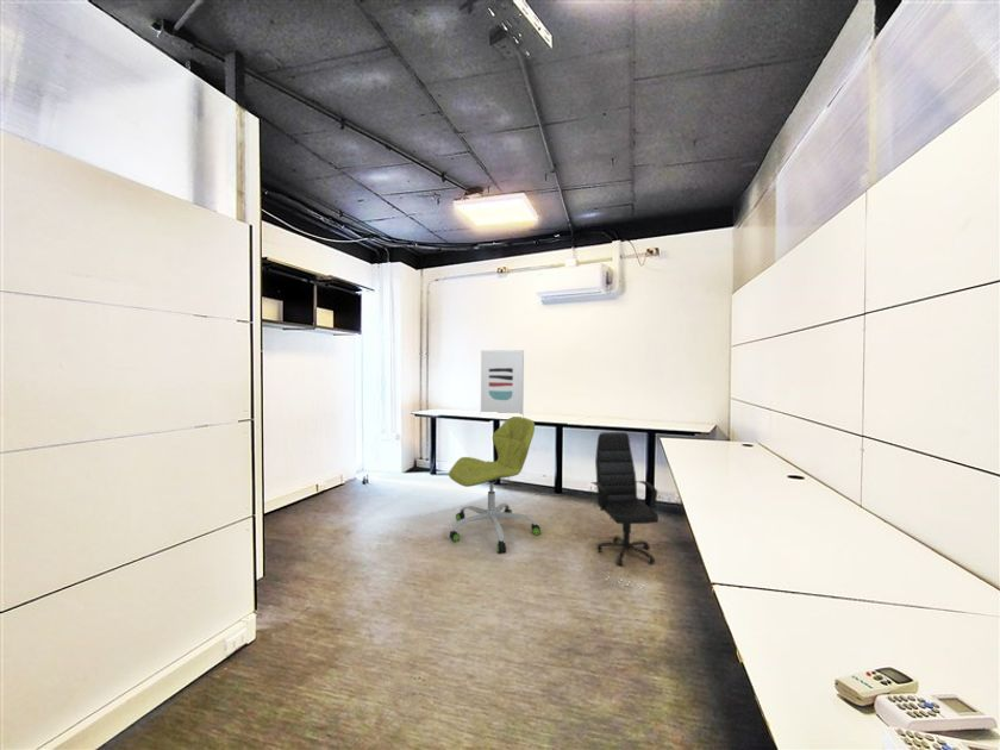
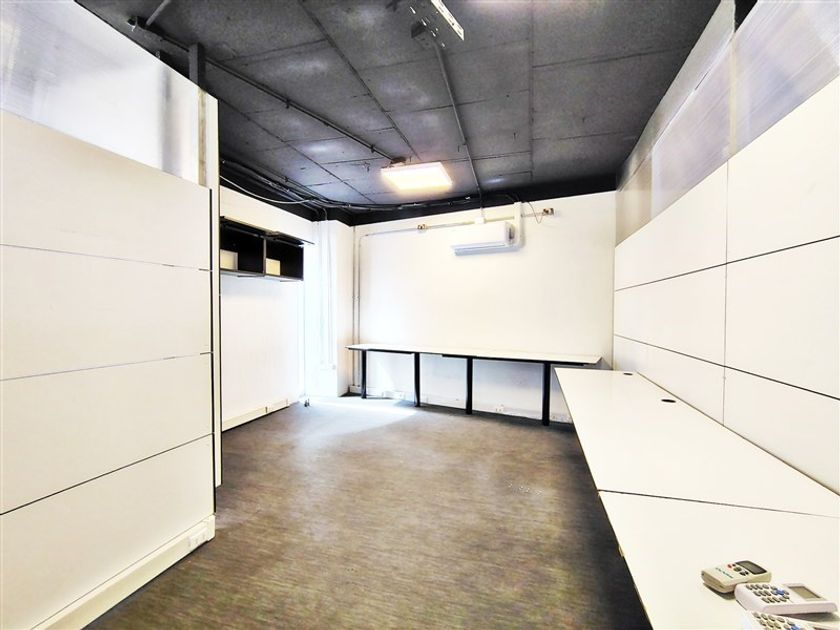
- office chair (493, 475)
- office chair (624, 494)
- wall art (501, 383)
